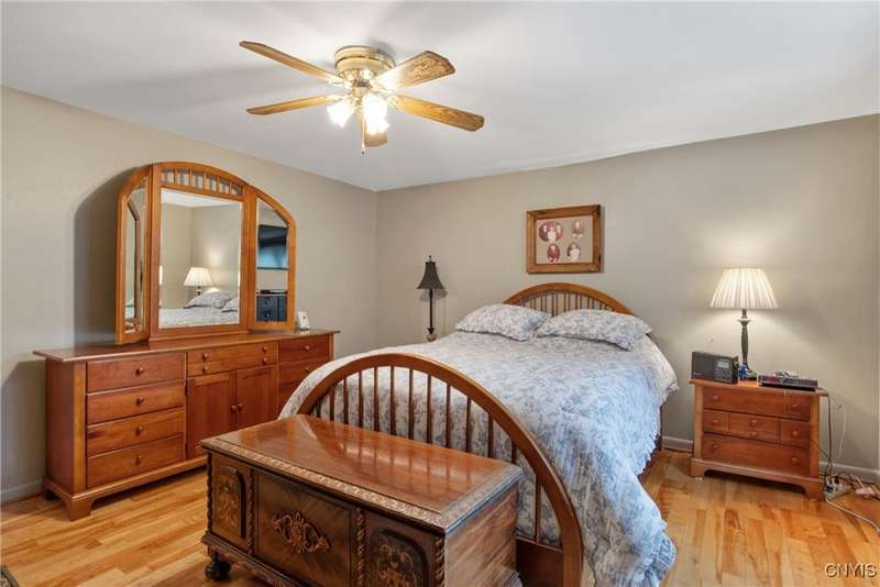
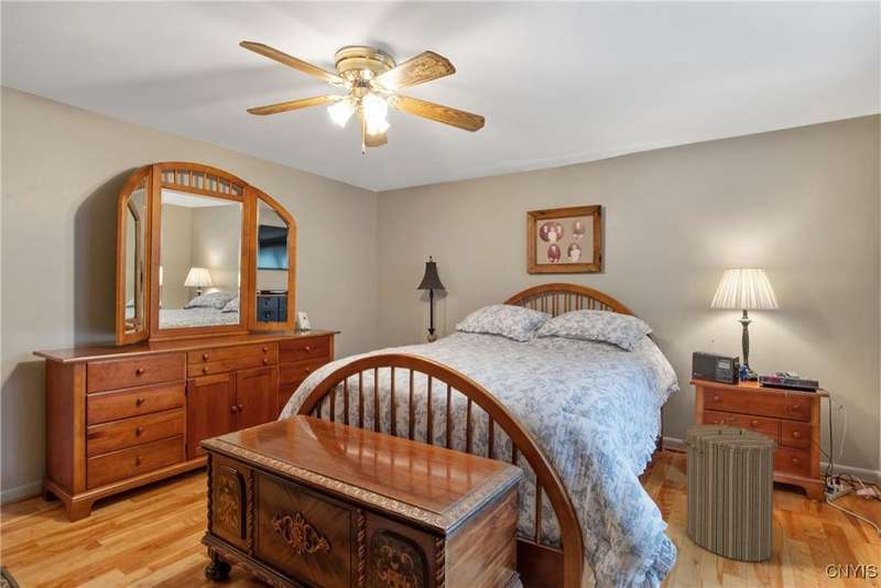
+ laundry hamper (728, 479)
